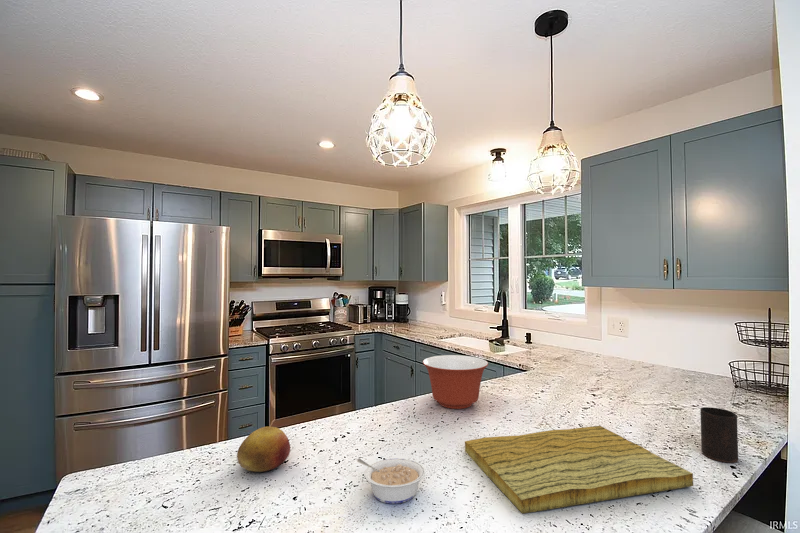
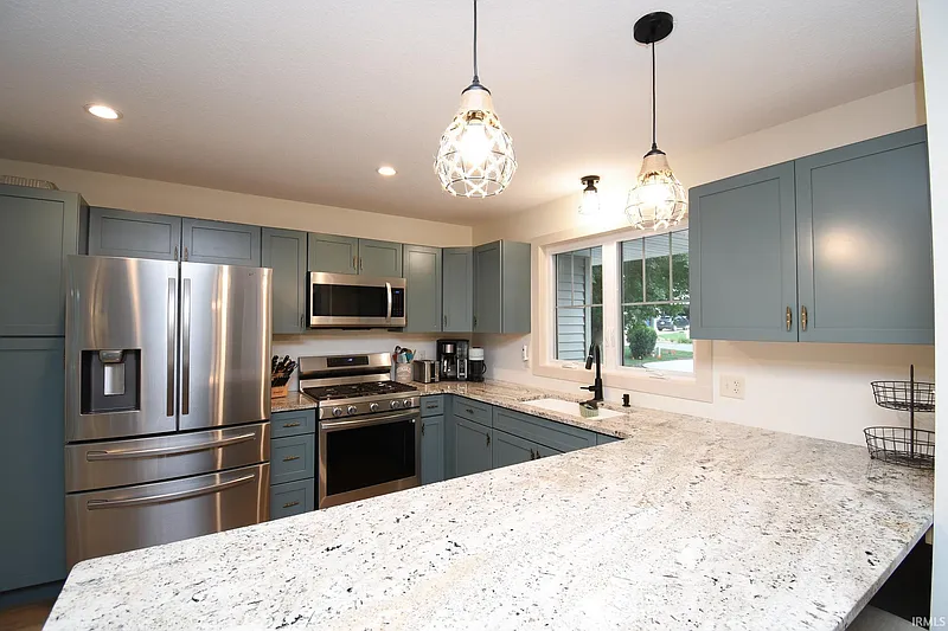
- mixing bowl (455, 382)
- cup (718, 433)
- legume (392, 480)
- fruit (264, 447)
- cutting board (568, 458)
